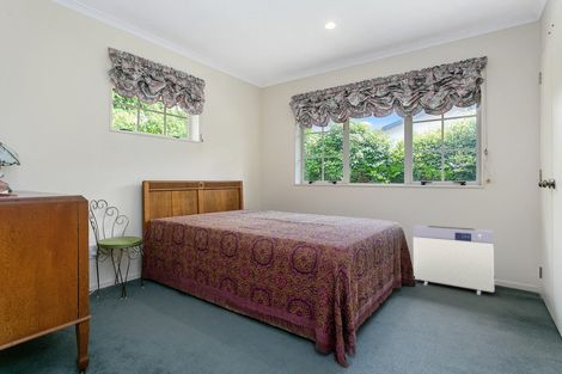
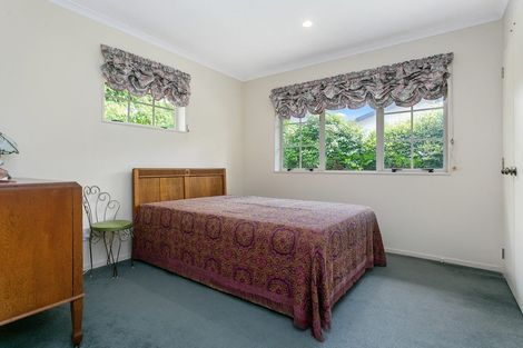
- air purifier (452, 256)
